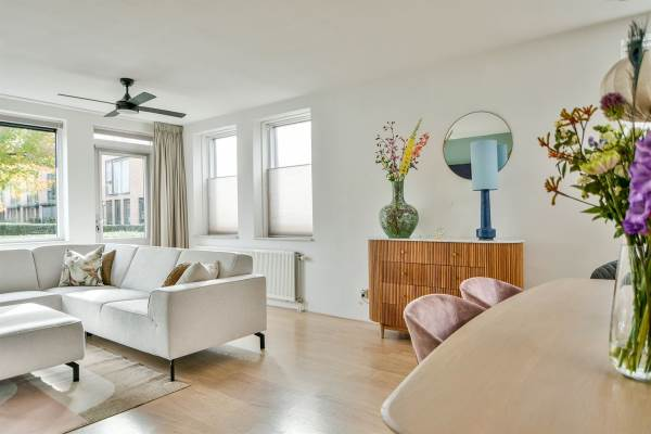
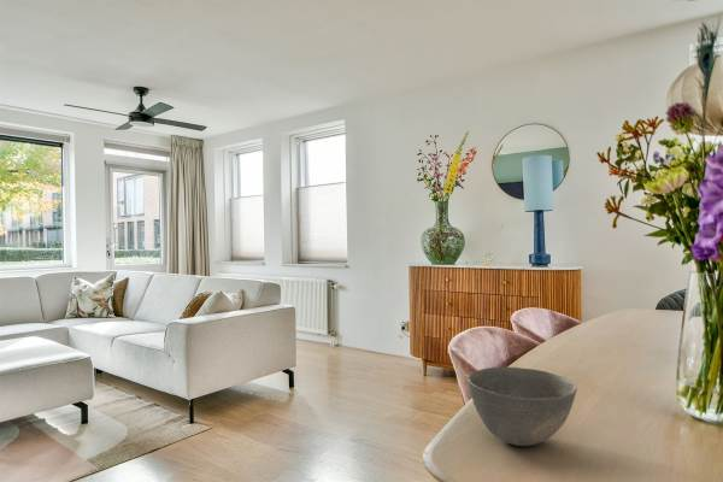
+ bowl (521, 410)
